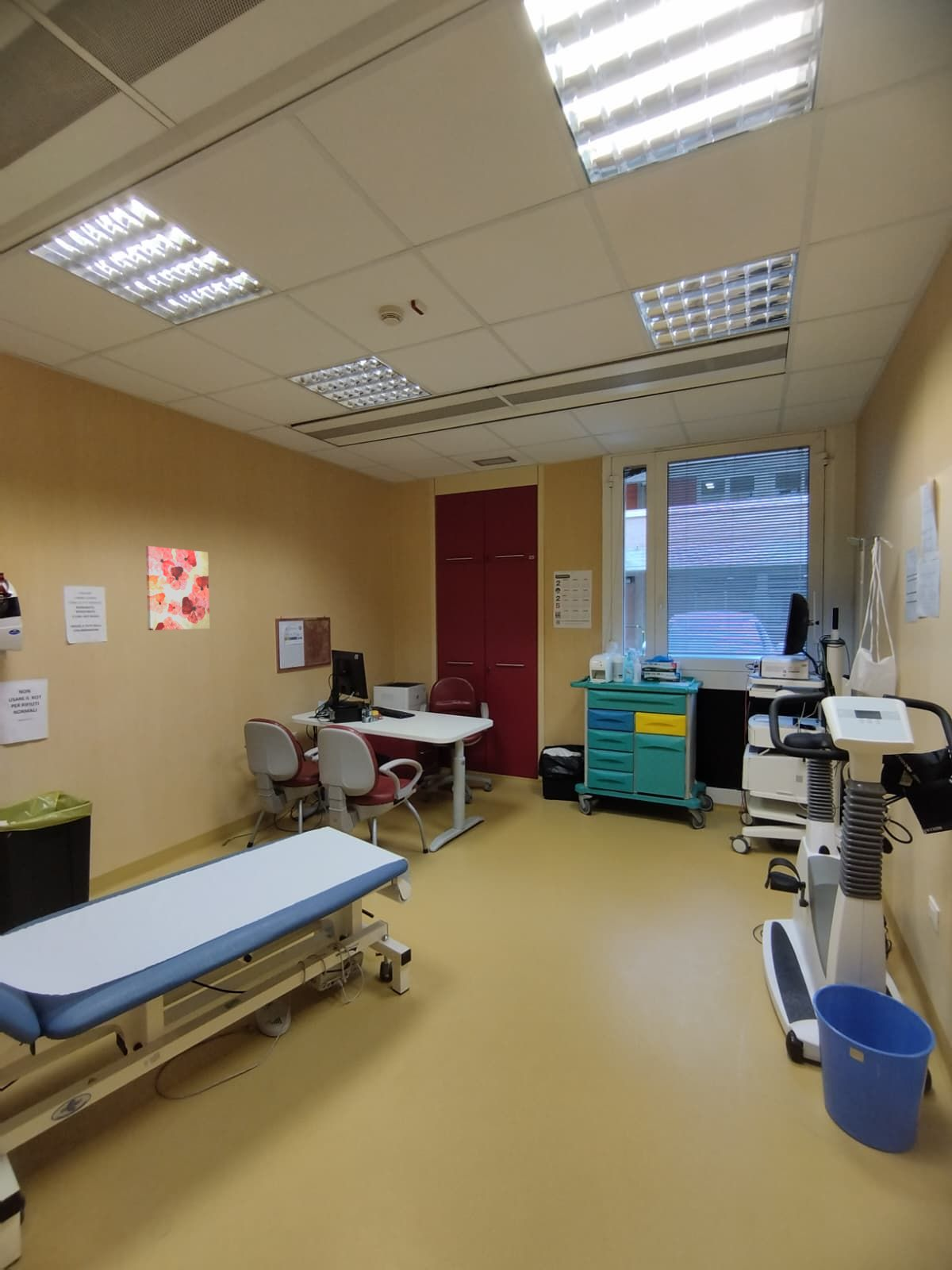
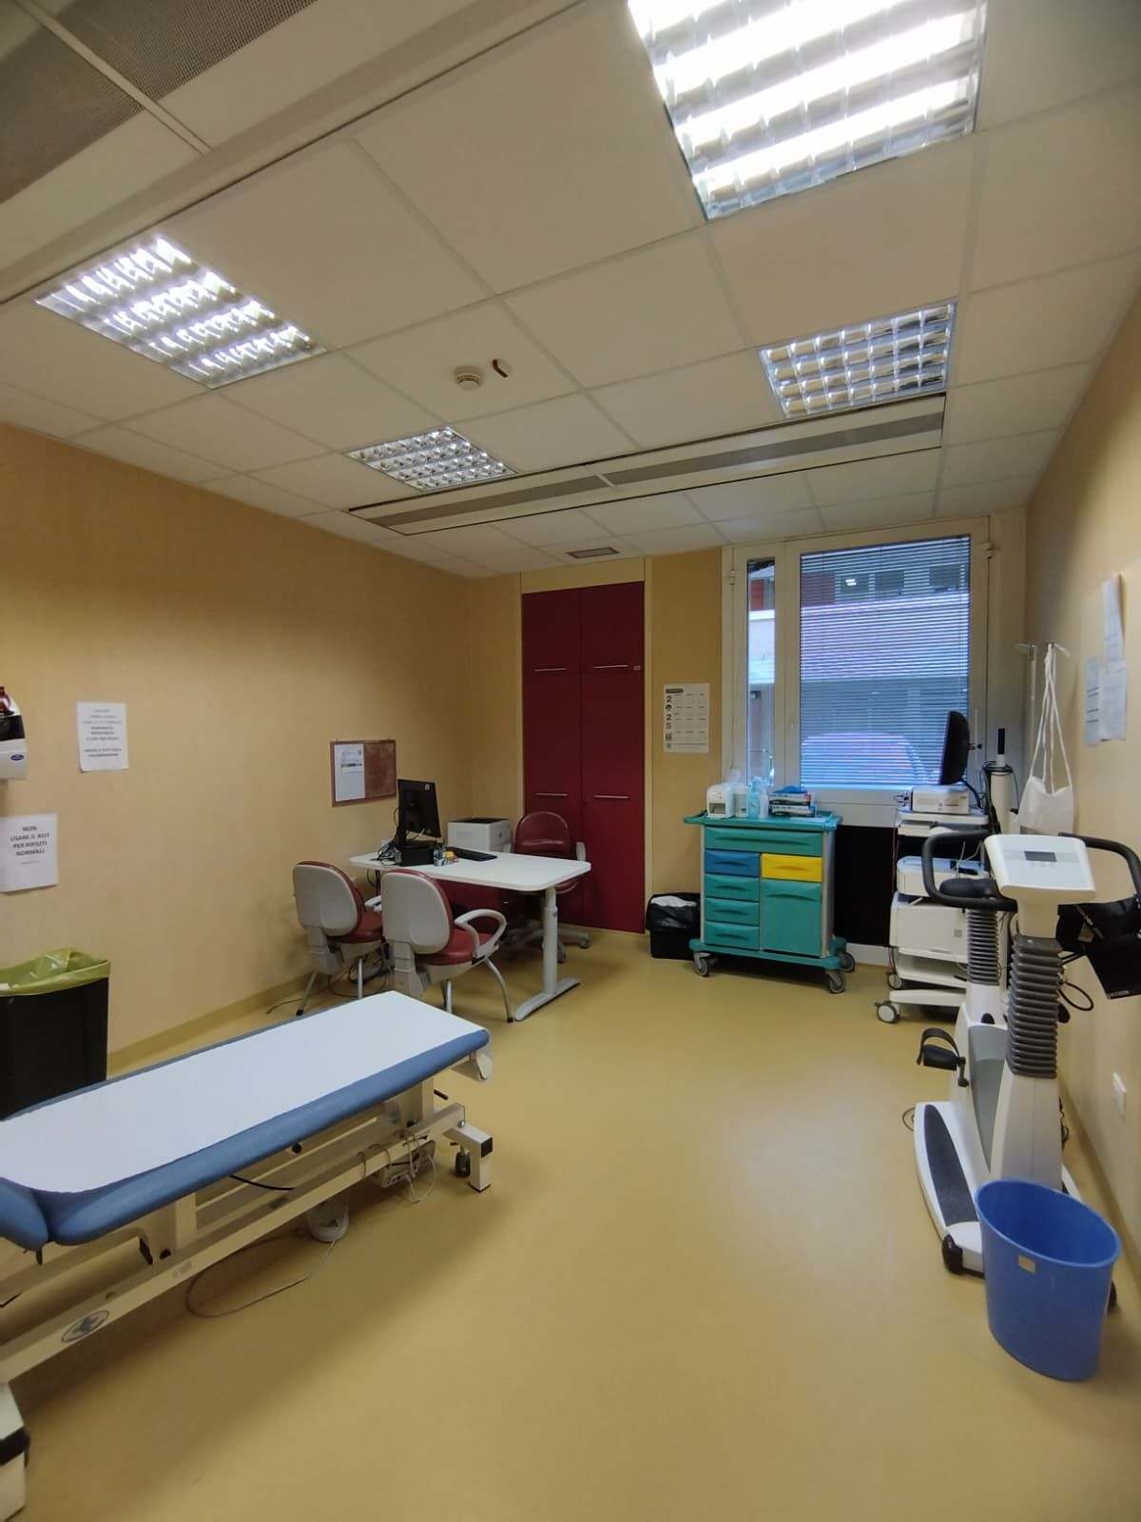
- wall art (179, 589)
